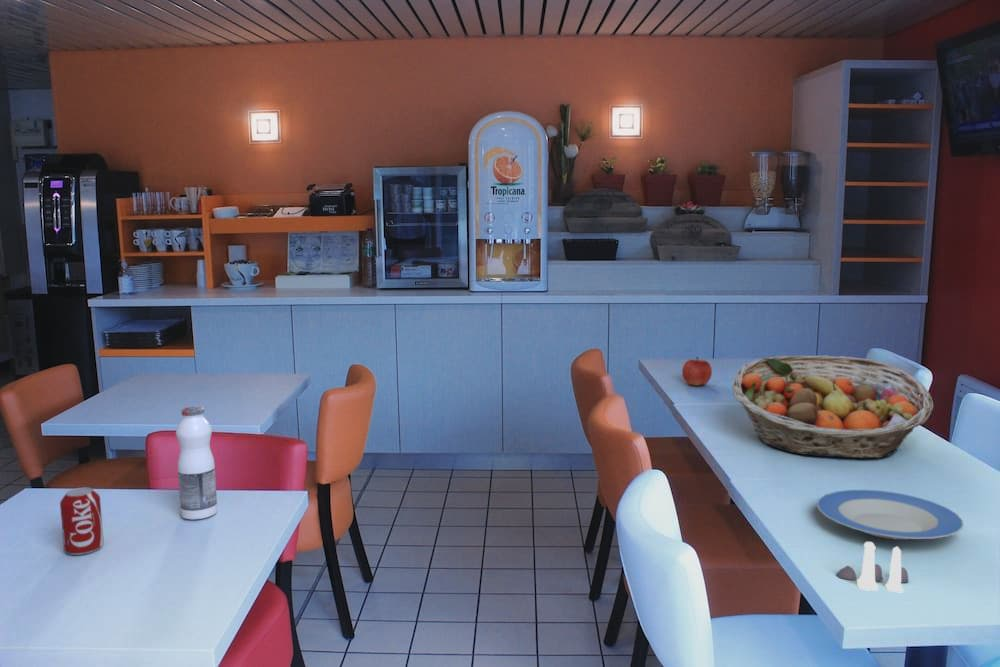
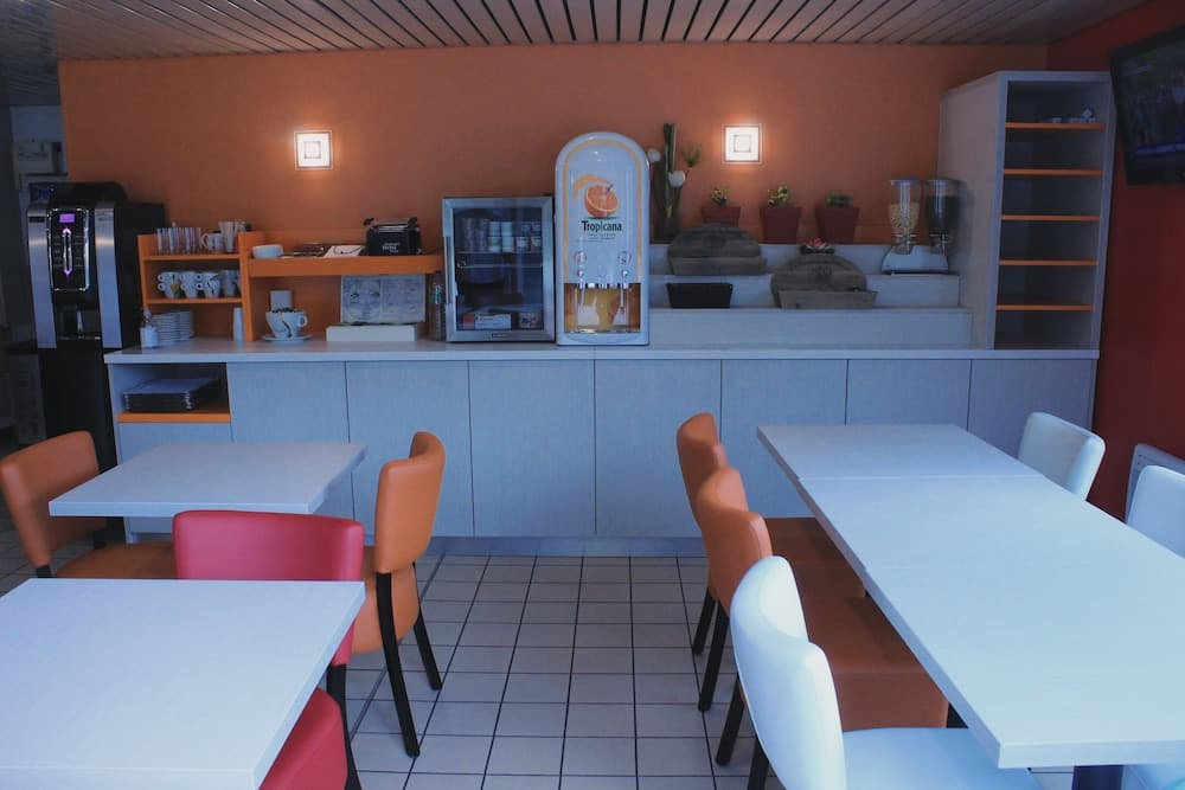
- fruit basket (827, 404)
- plate (887, 519)
- salt and pepper shaker set (874, 560)
- beverage can (81, 519)
- juice bottle (196, 461)
- apple (696, 370)
